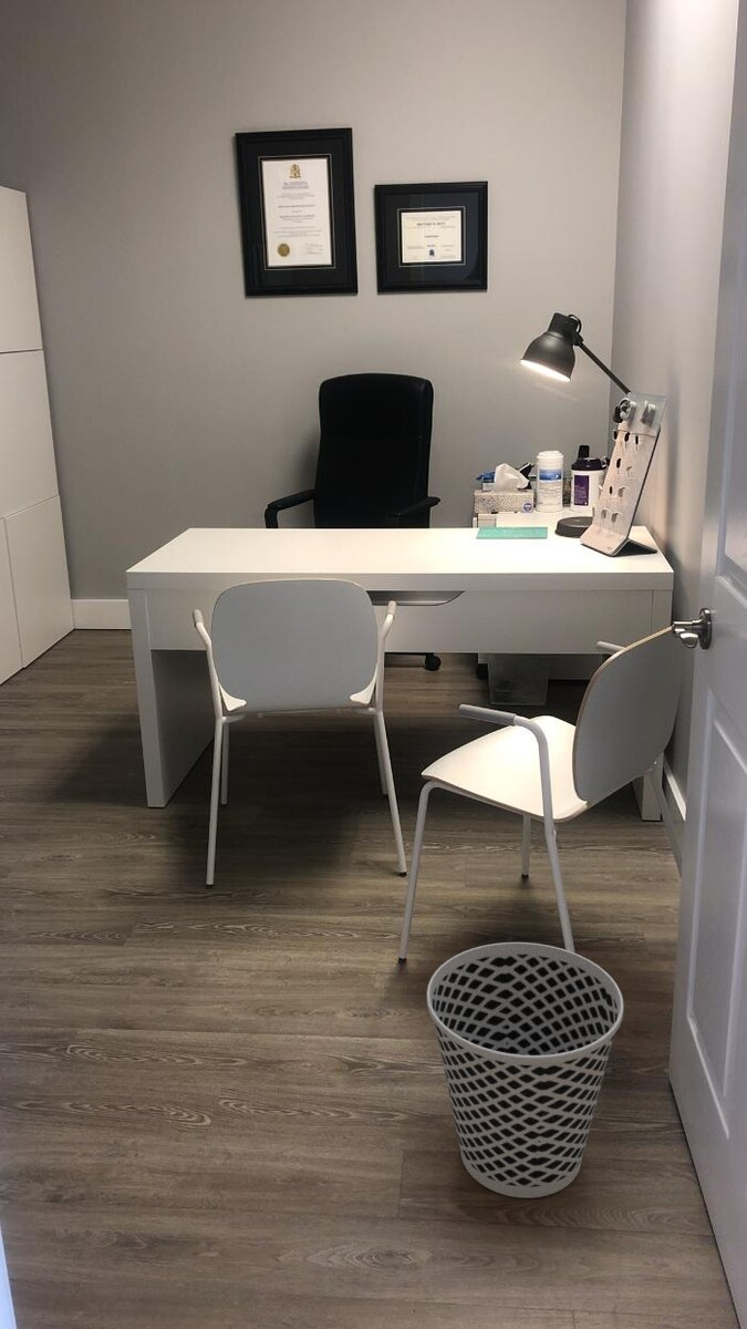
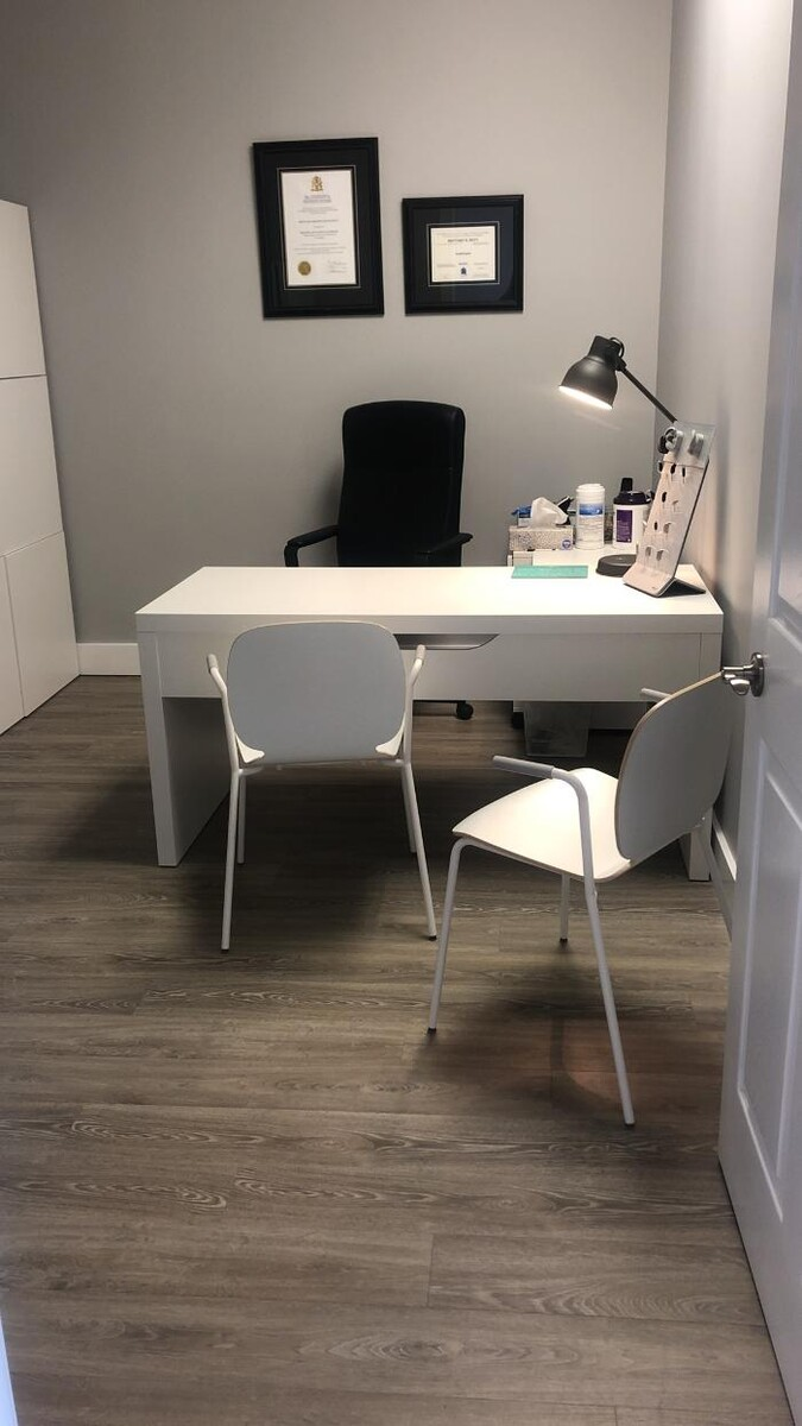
- wastebasket (522, 1075)
